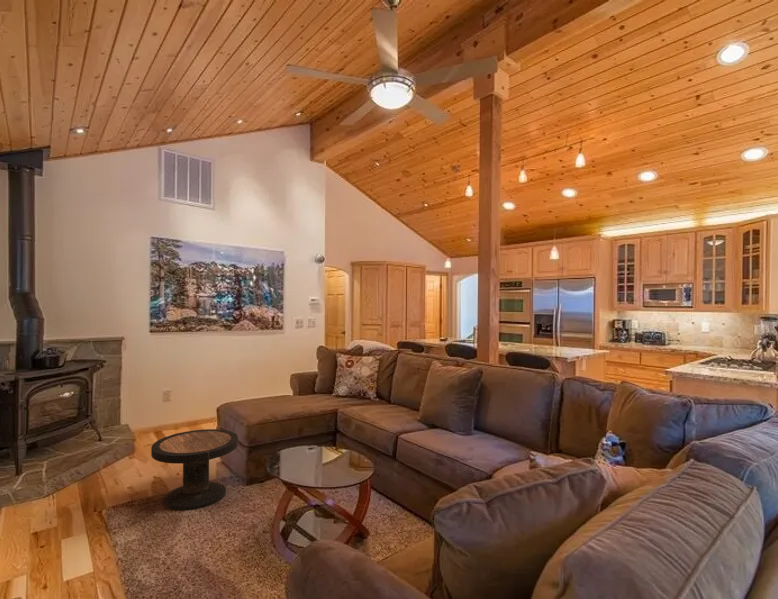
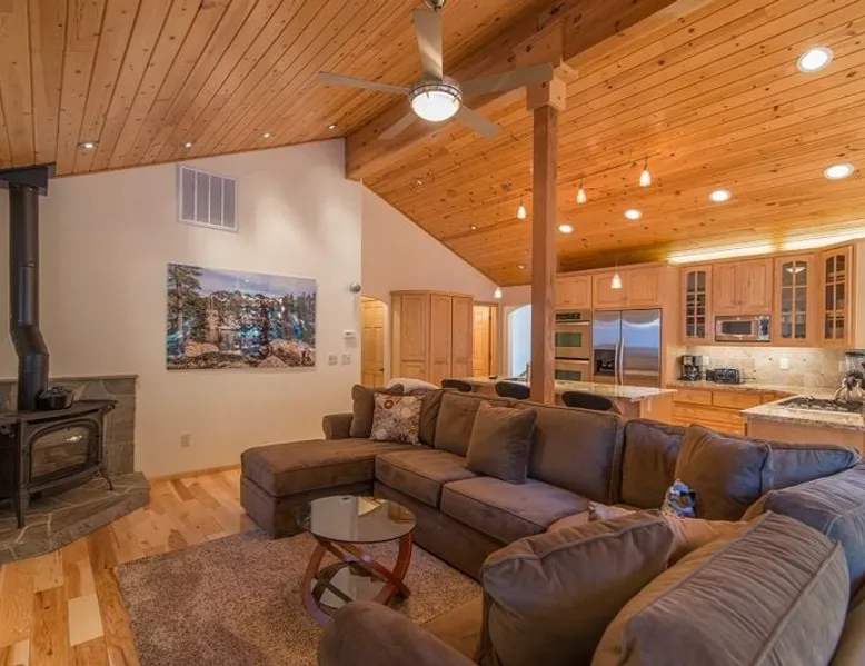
- side table (196, 469)
